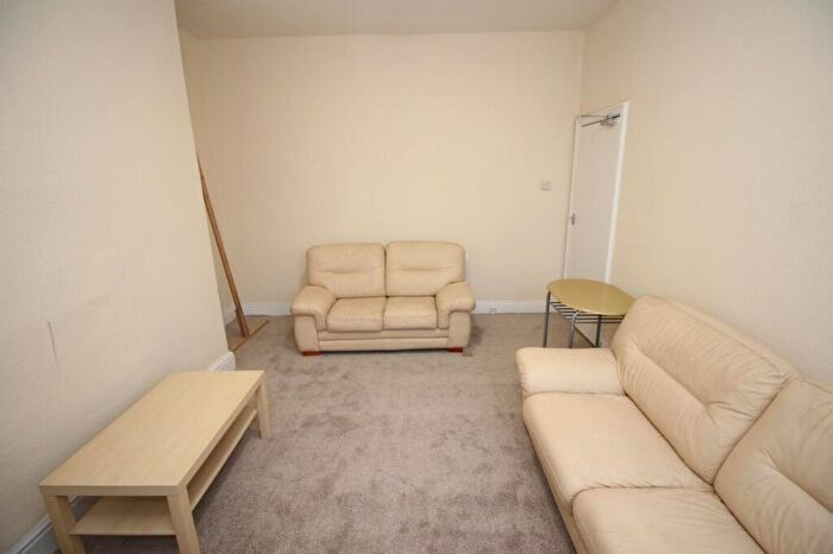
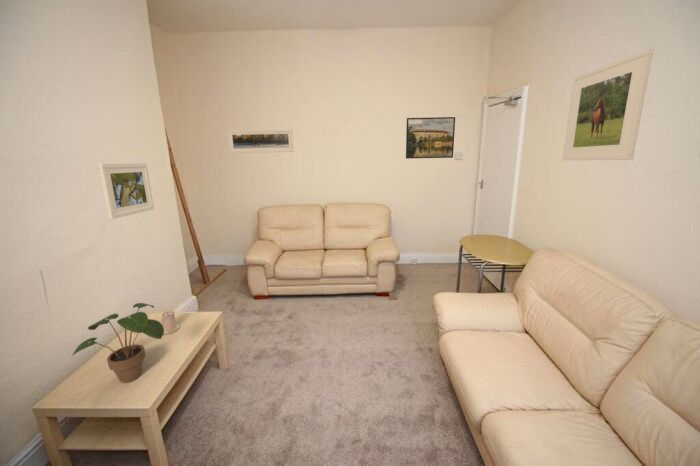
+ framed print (129, 189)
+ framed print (600, 114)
+ potted plant (122, 344)
+ candle (168, 320)
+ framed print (260, 141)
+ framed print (430, 138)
